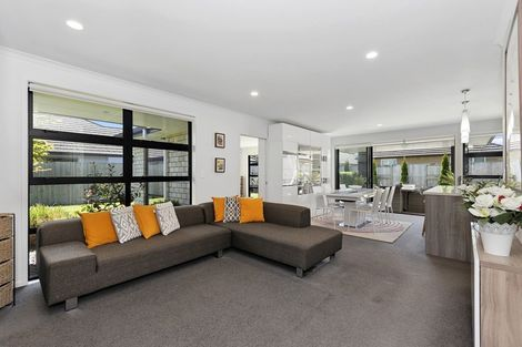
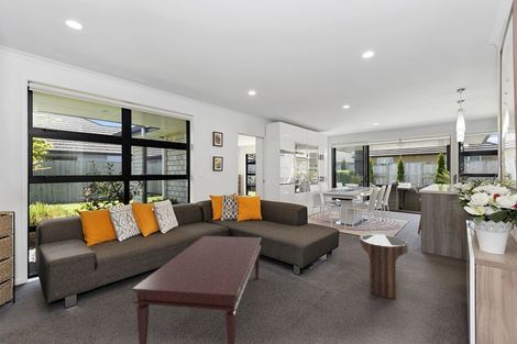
+ side table (383, 263)
+ coffee table (215, 281)
